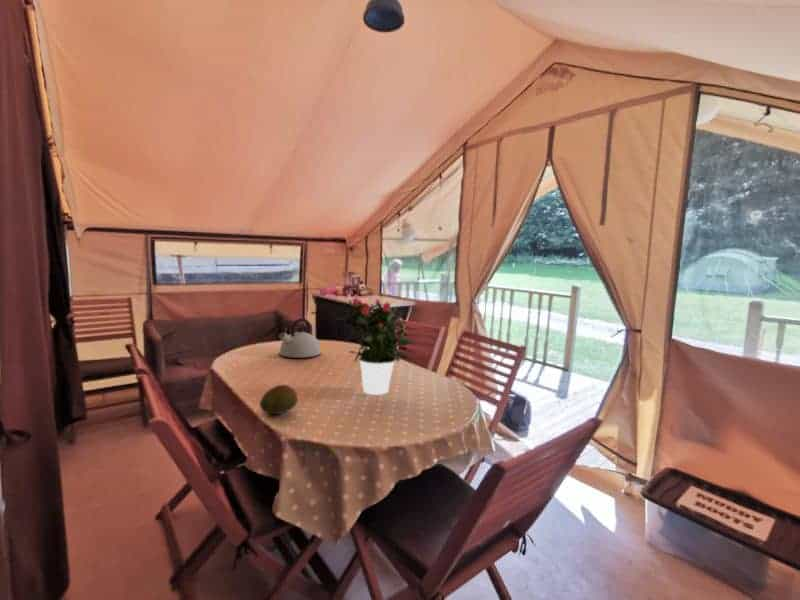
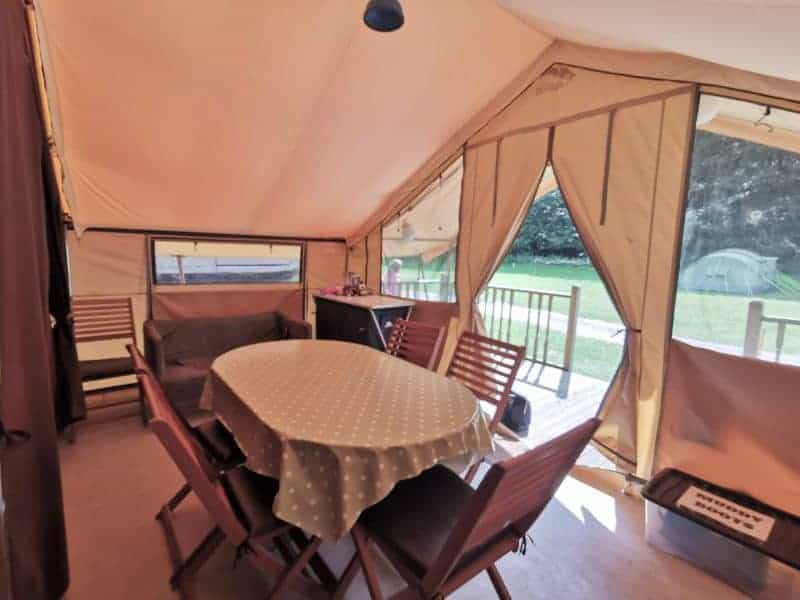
- potted flower (374, 345)
- fruit (278, 399)
- kettle (298, 336)
